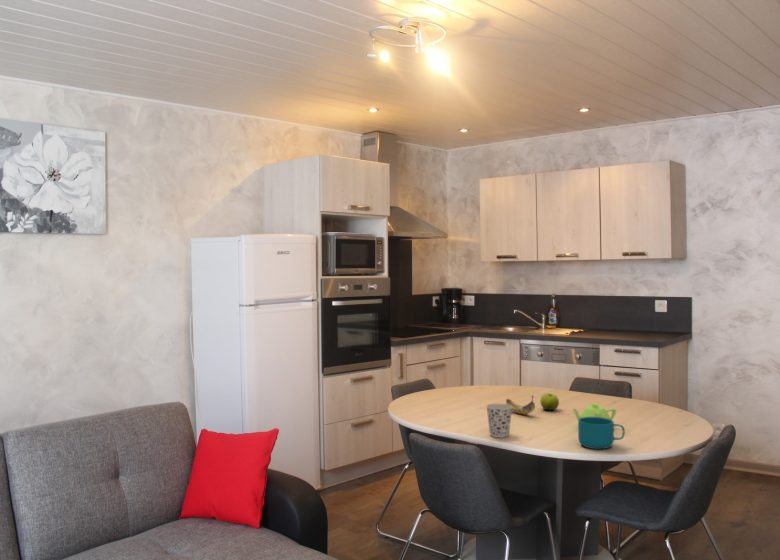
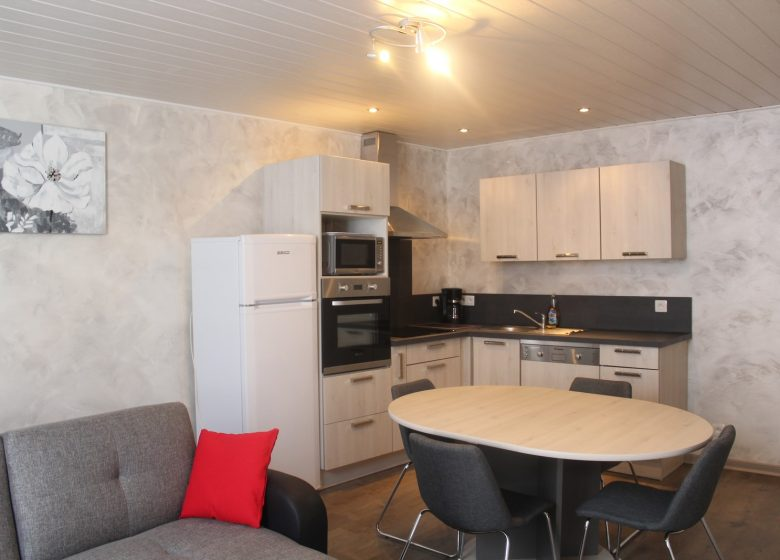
- fruit (549, 401)
- cup (499, 420)
- teapot (594, 415)
- cup (601, 433)
- banana (520, 405)
